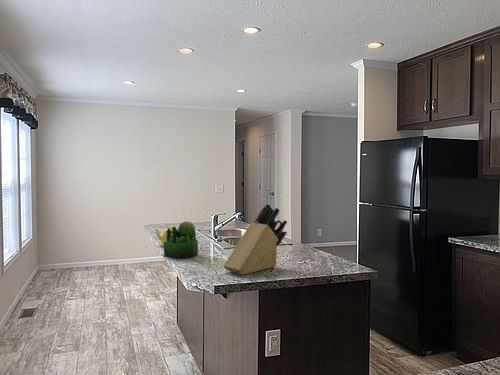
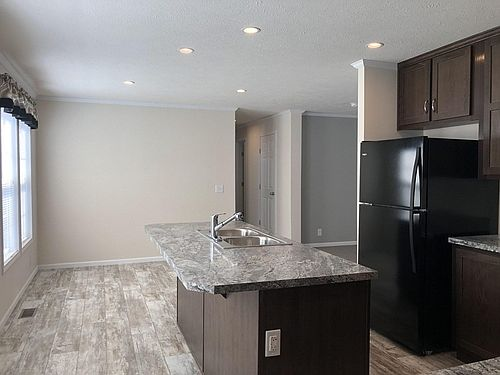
- knife block (257, 236)
- plant (181, 237)
- teapot (169, 238)
